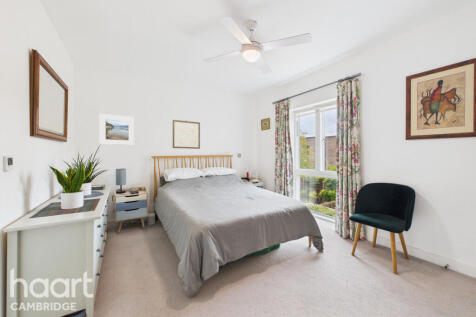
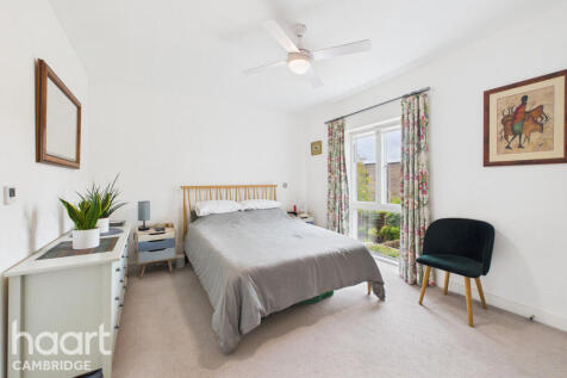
- wall art (187, 134)
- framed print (117, 130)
